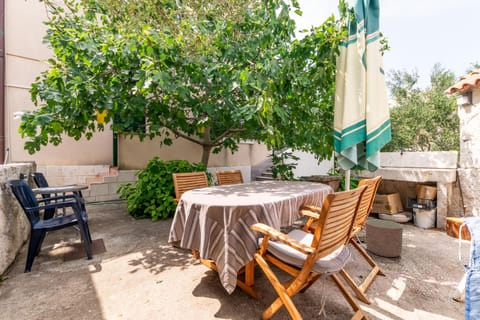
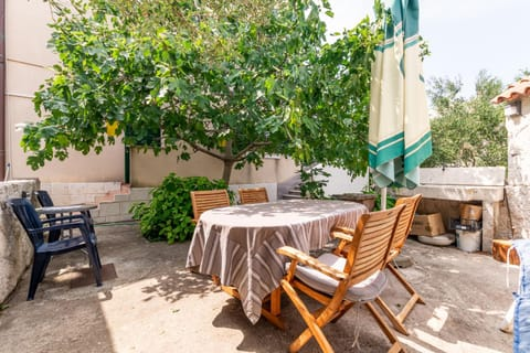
- planter (383, 238)
